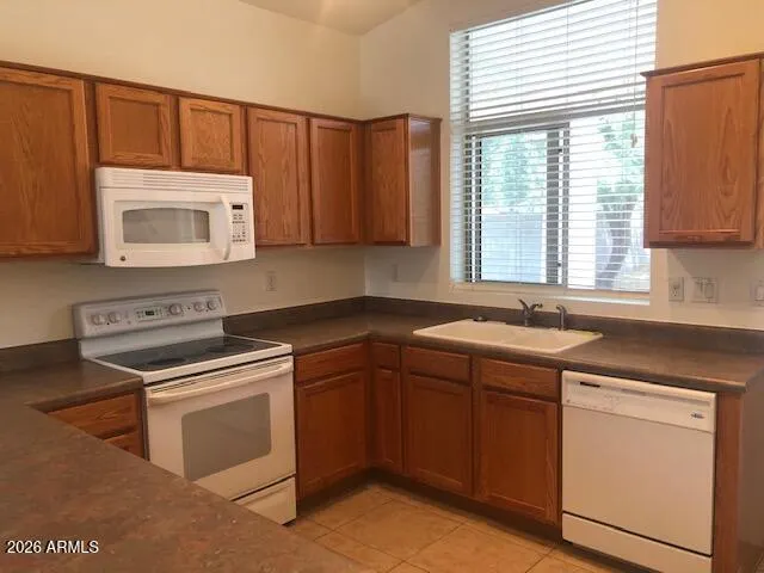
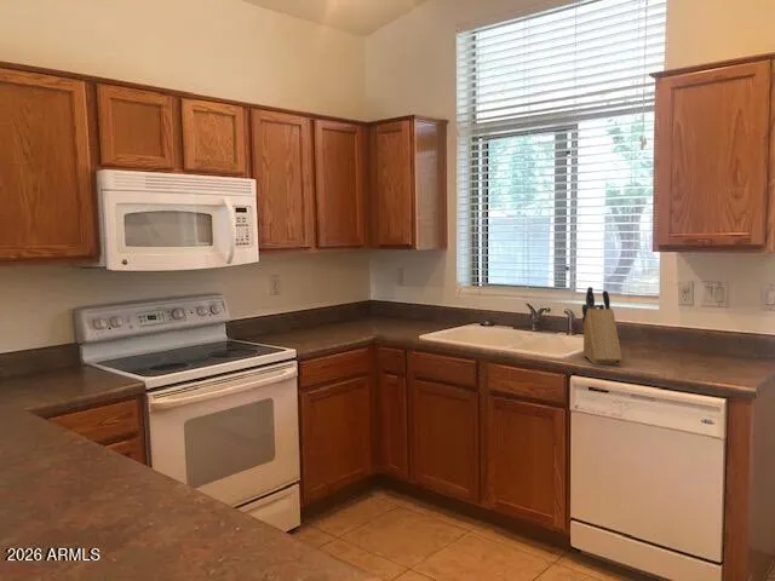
+ knife block (599, 323)
